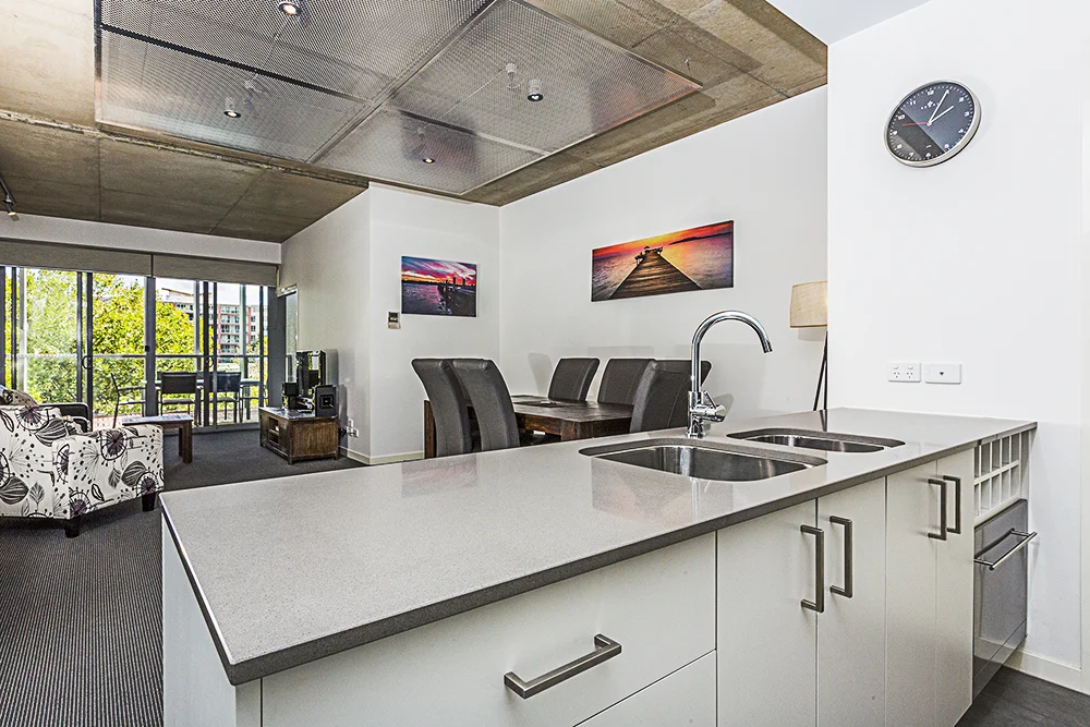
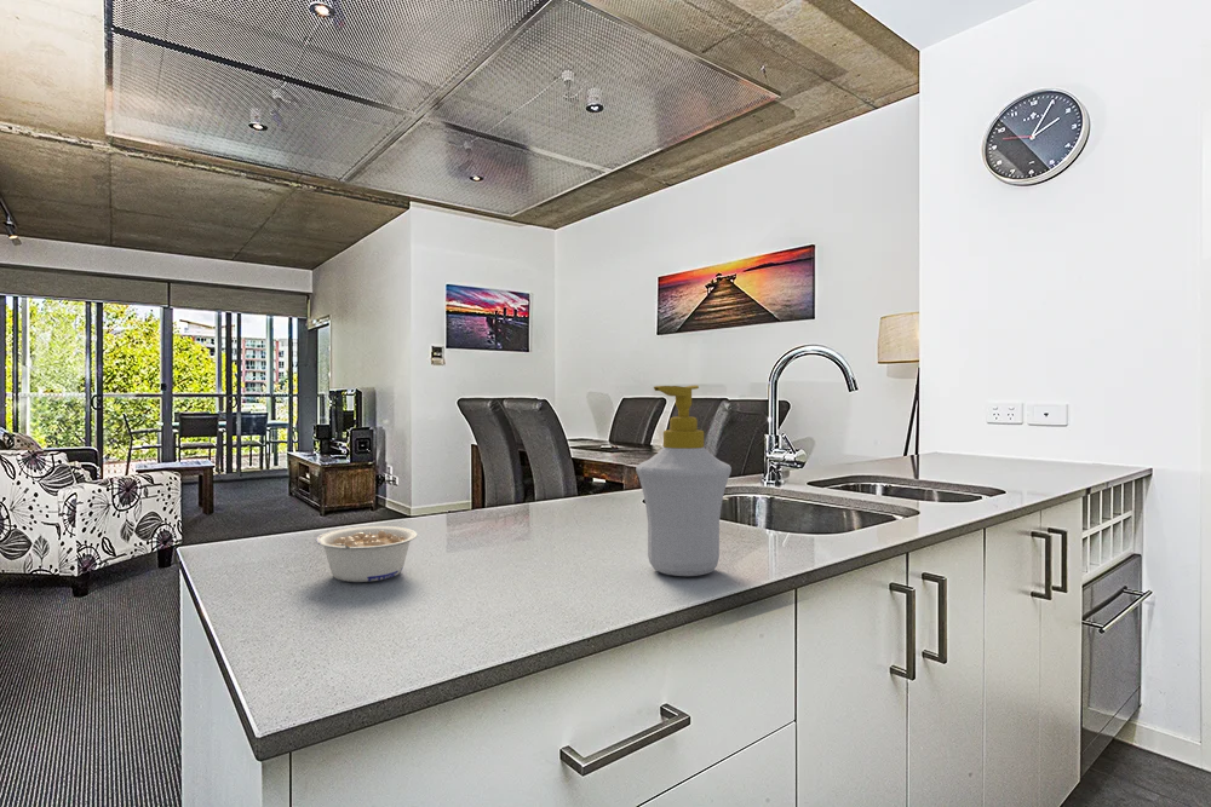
+ legume (368, 551)
+ soap bottle (683, 477)
